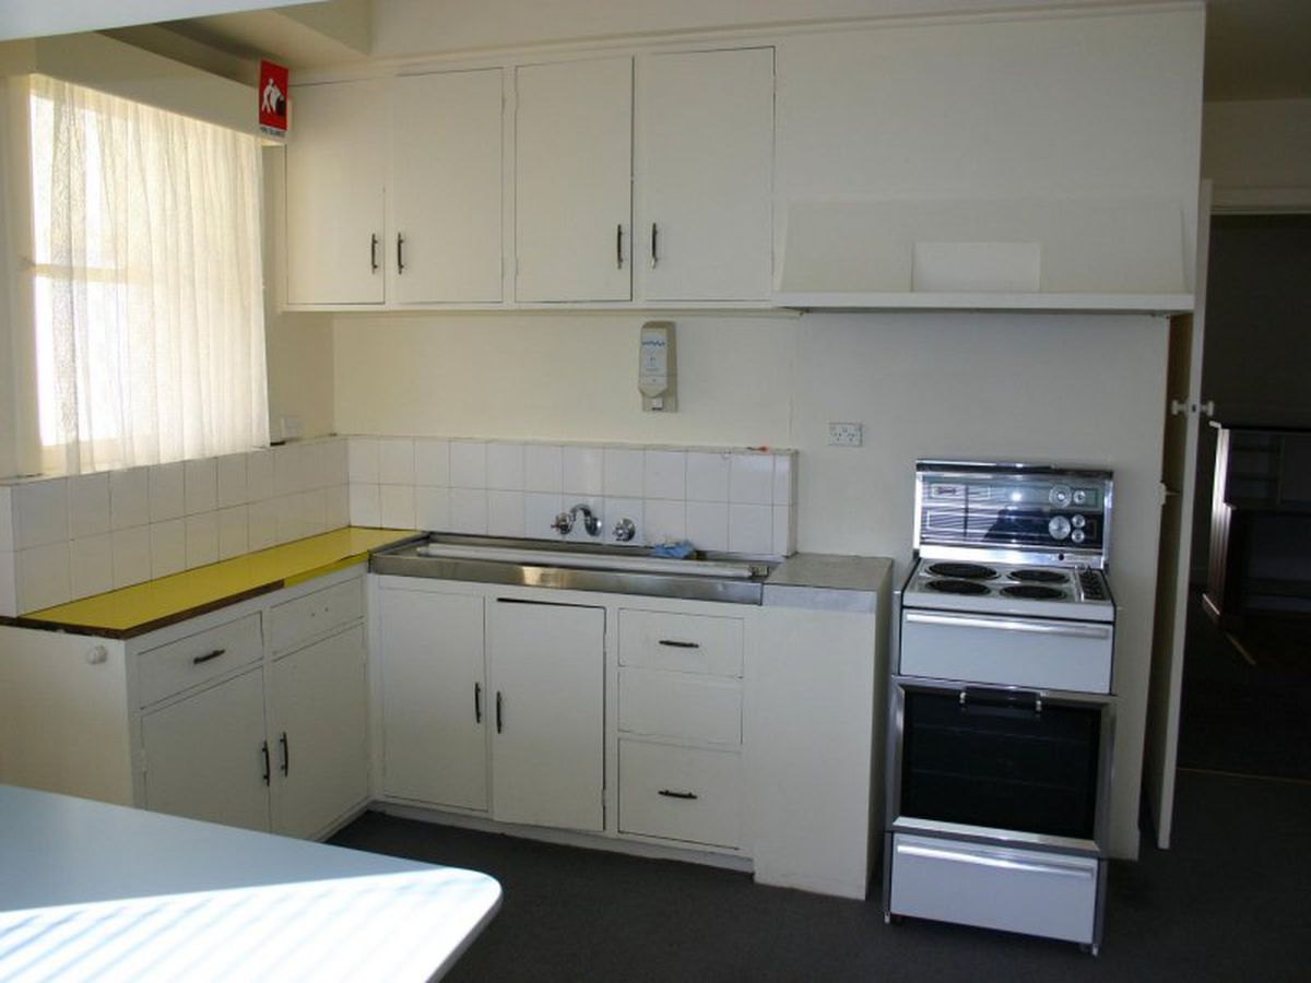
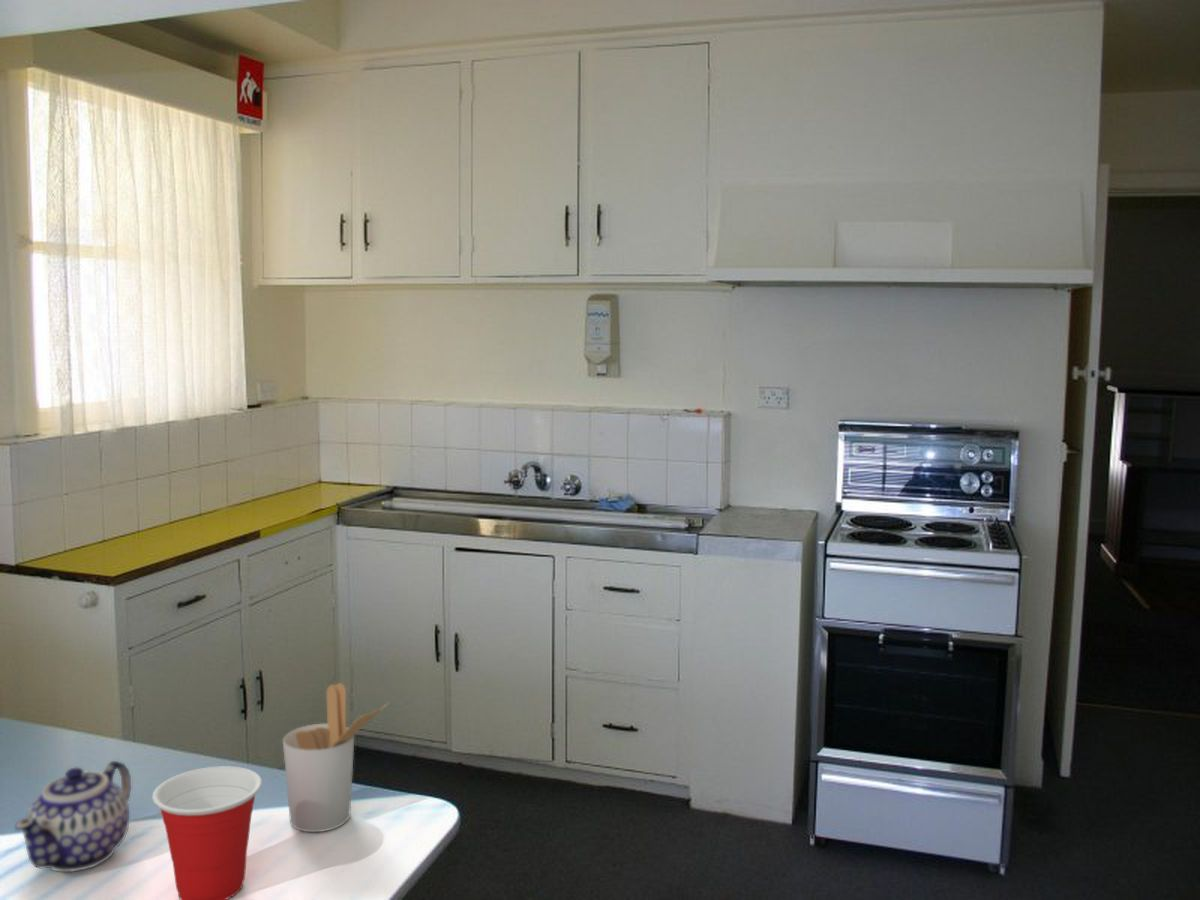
+ utensil holder (336, 759)
+ teapot (77, 813)
+ cup (209, 837)
